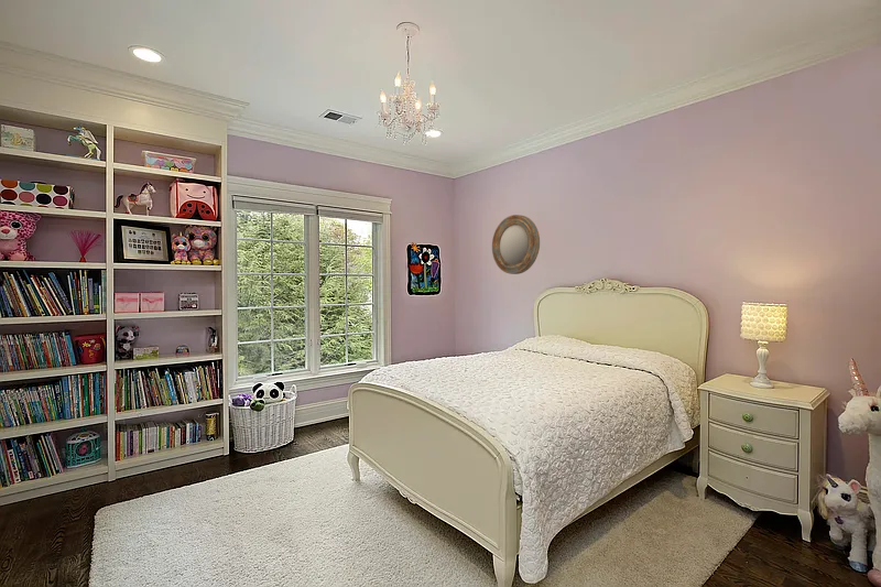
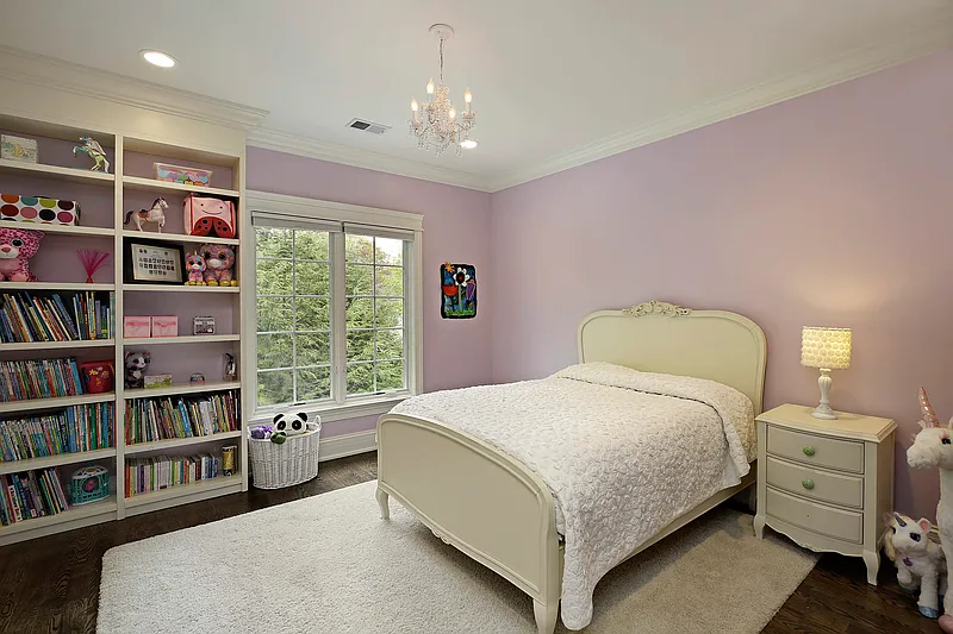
- home mirror (514, 244)
